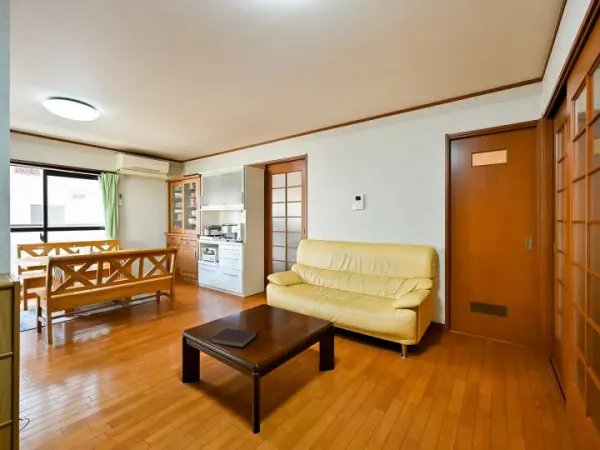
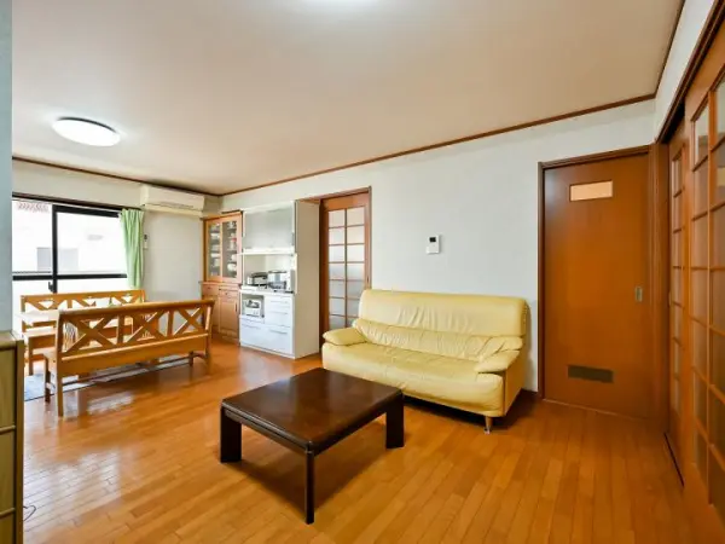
- notebook (234, 337)
